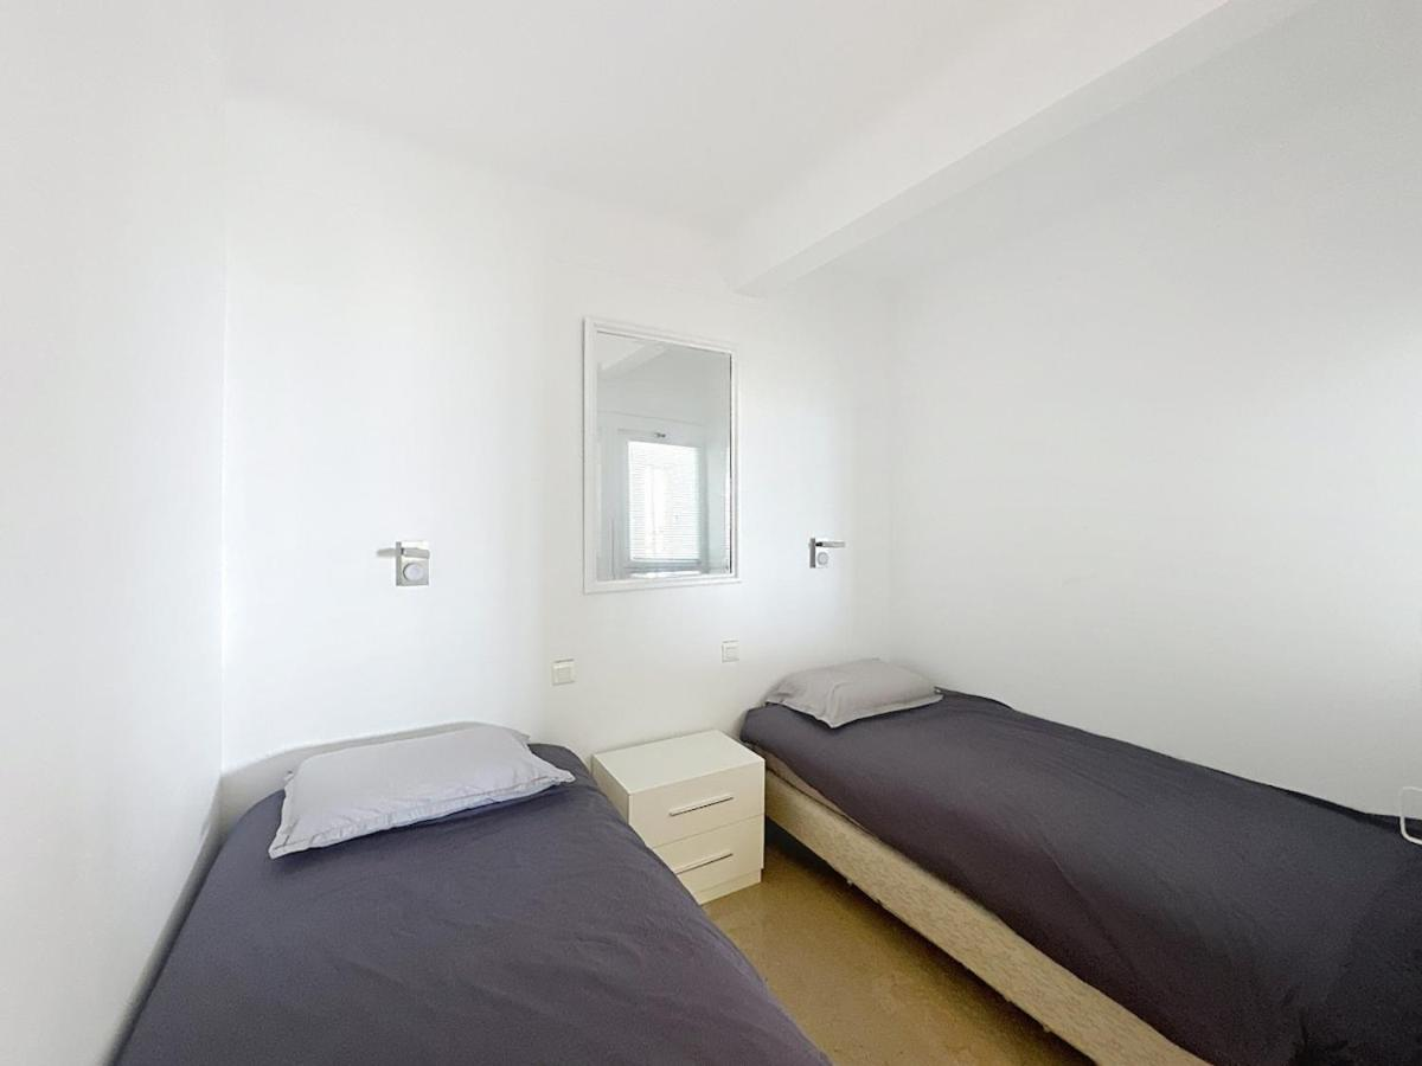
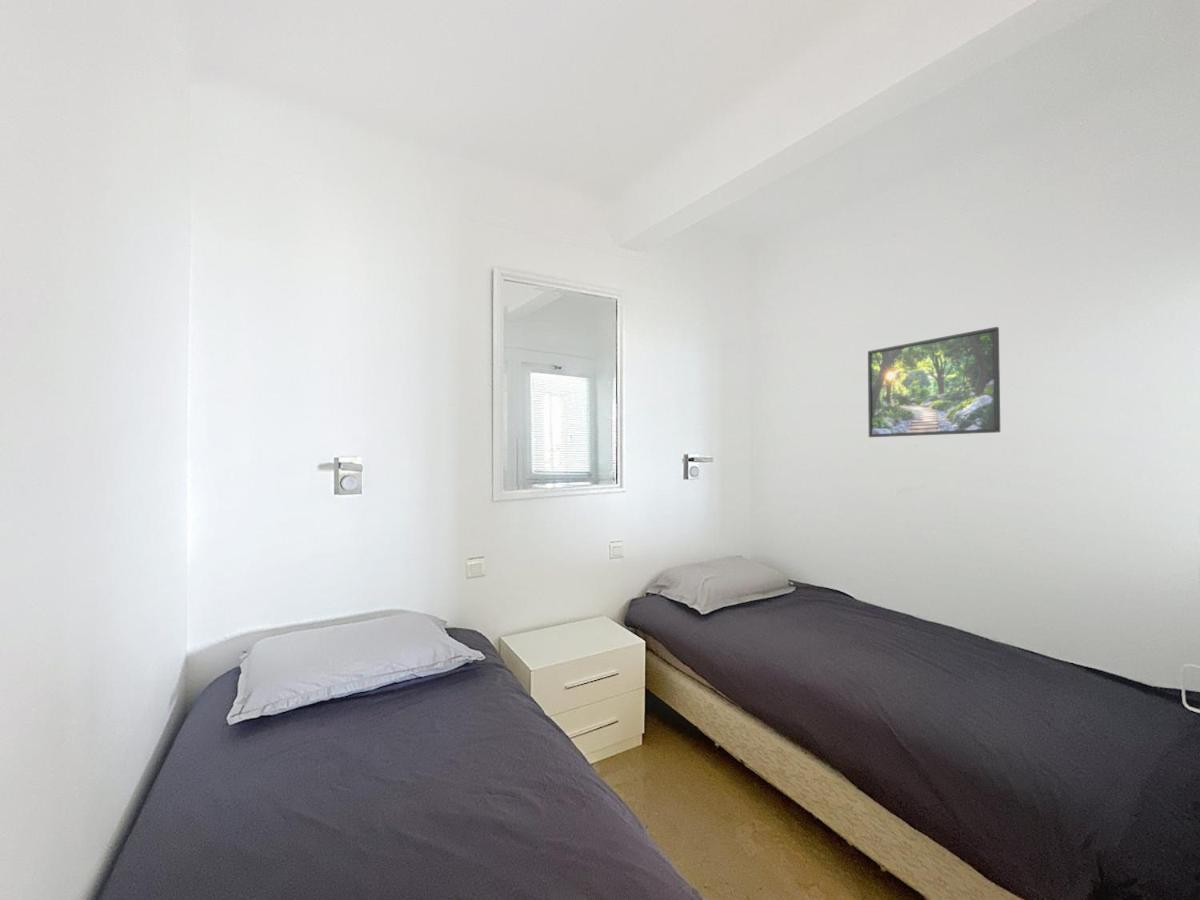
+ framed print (927, 387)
